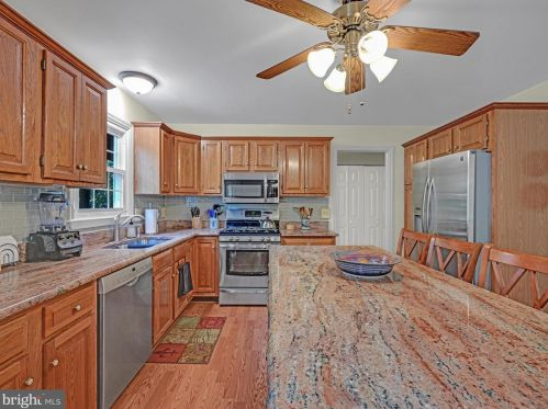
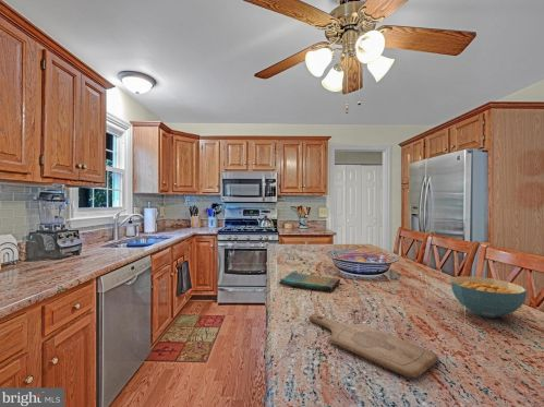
+ cereal bowl (485, 299)
+ dish towel (310, 280)
+ cutting board (359, 336)
